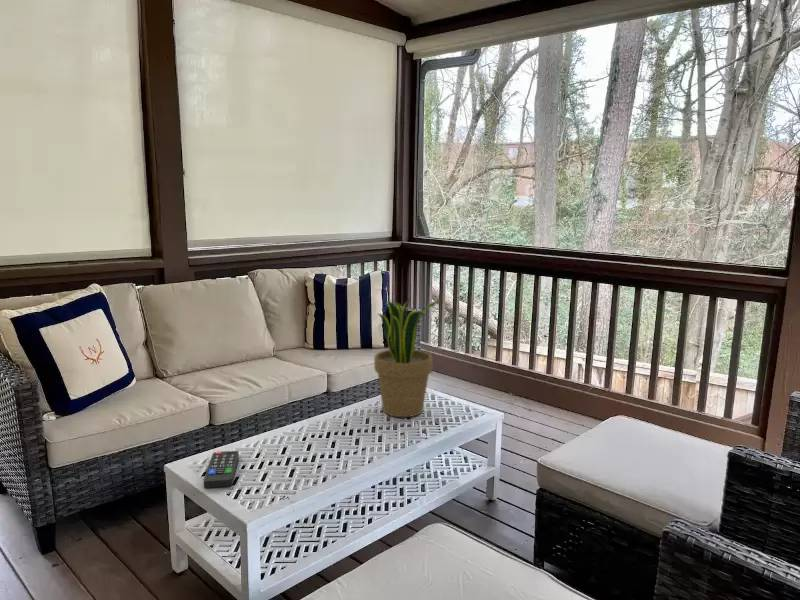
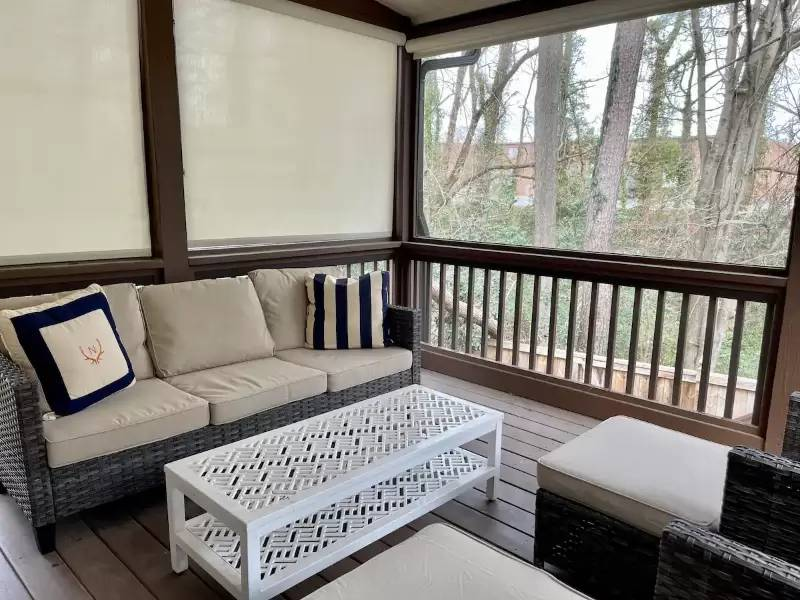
- remote control (222, 467)
- potted plant (408, 353)
